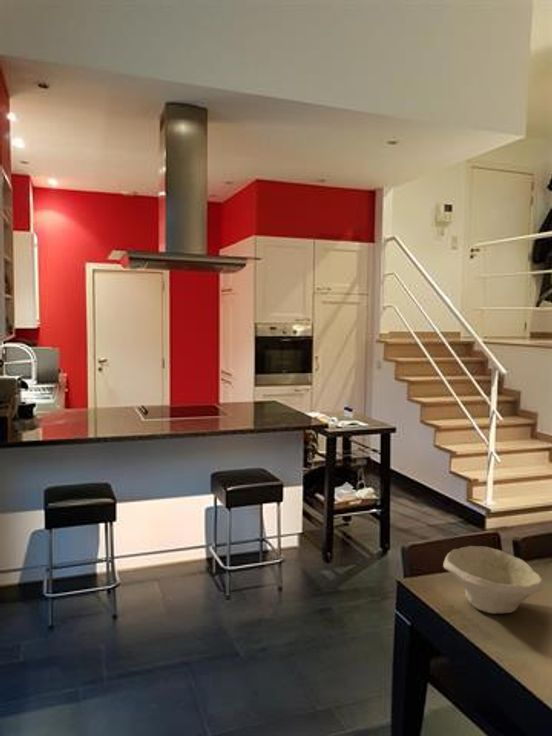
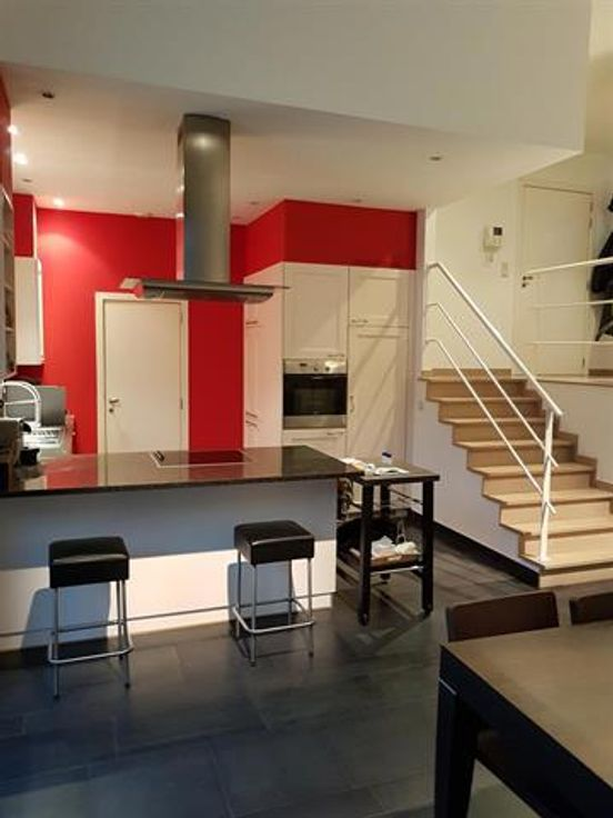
- bowl (493, 583)
